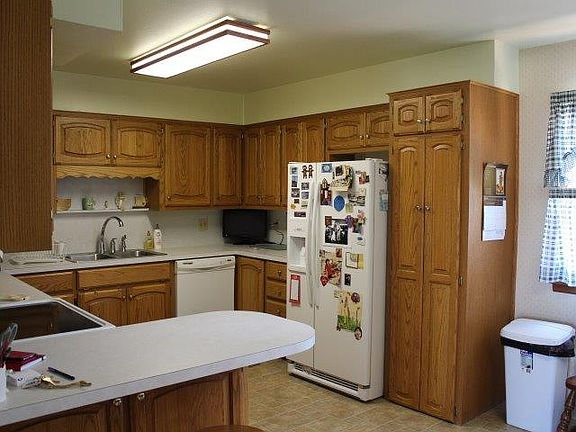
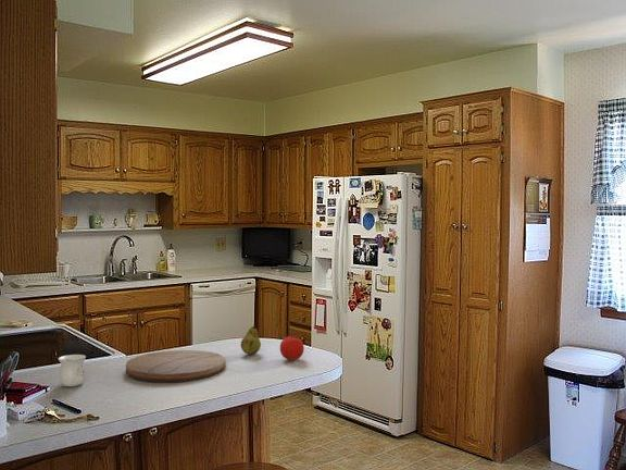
+ fruit (291, 346)
+ mug (72, 370)
+ cutting board (176, 364)
+ fruit (250, 338)
